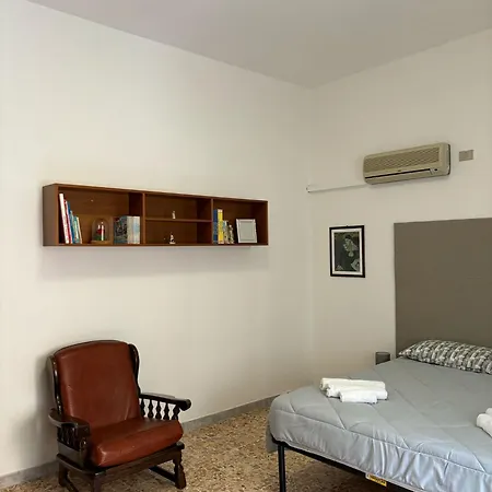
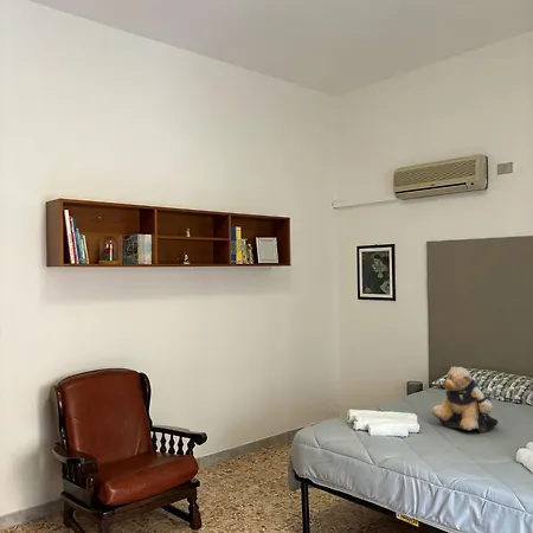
+ teddy bear (465, 394)
